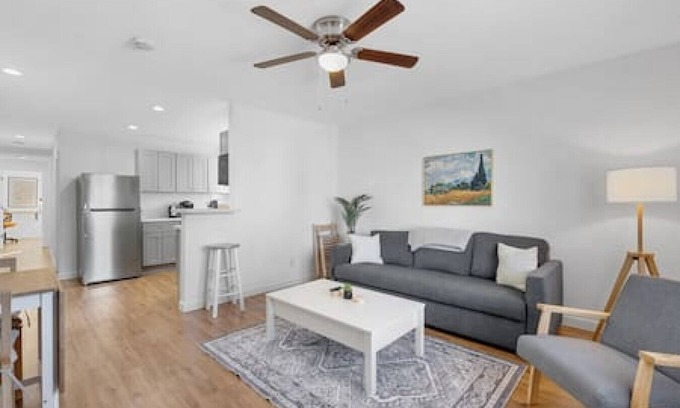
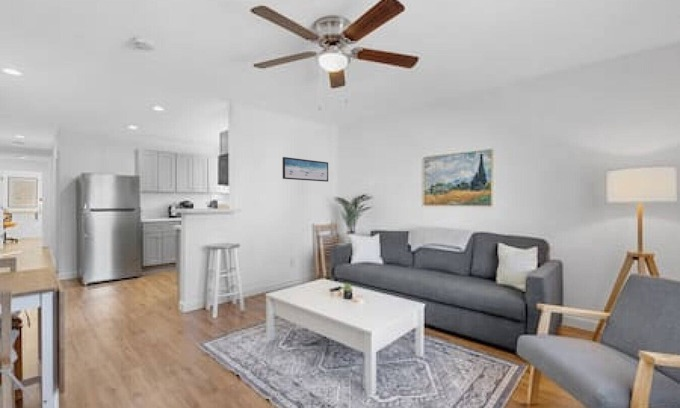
+ wall art (306, 170)
